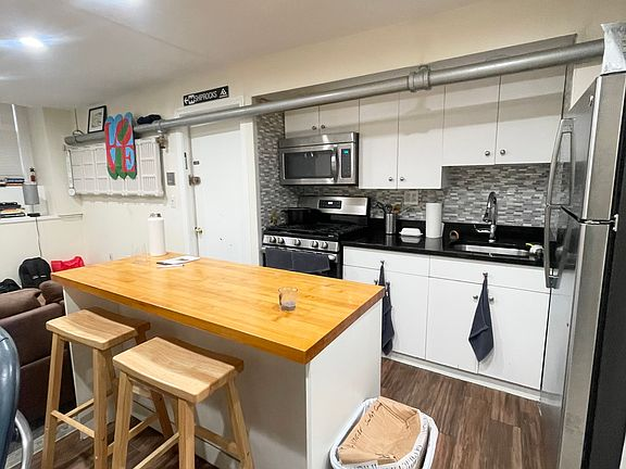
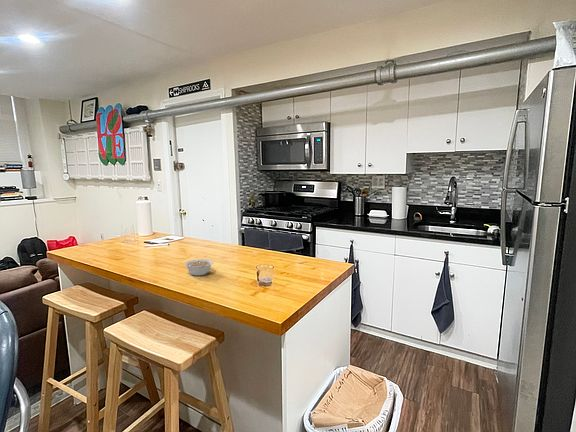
+ legume (200, 266)
